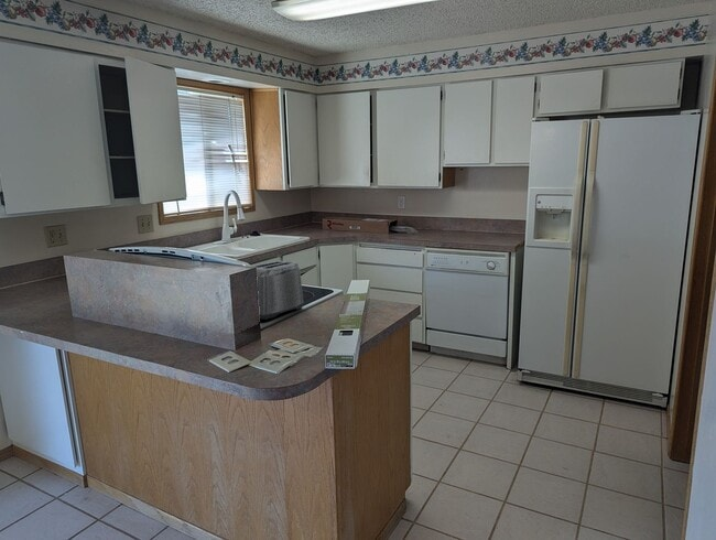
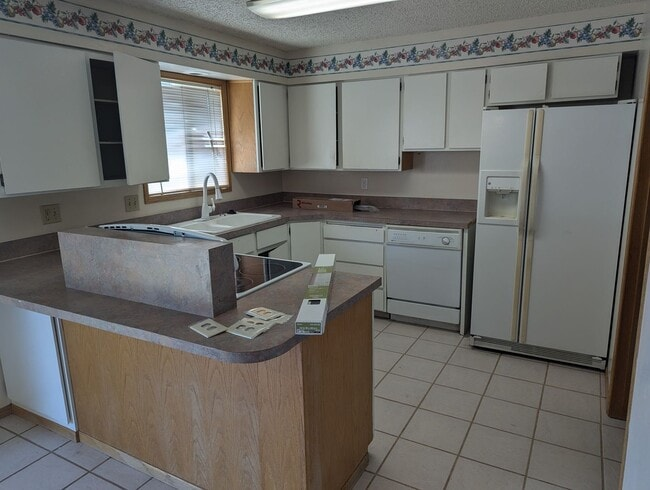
- toaster (274, 288)
